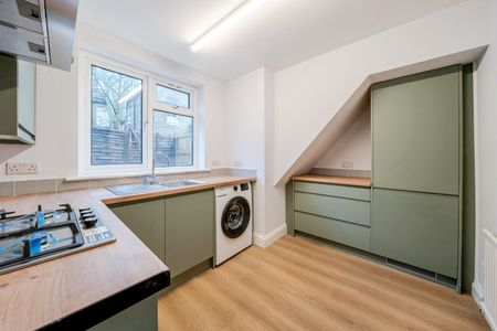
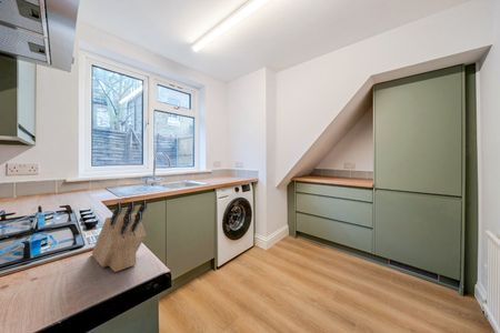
+ knife block (119, 230)
